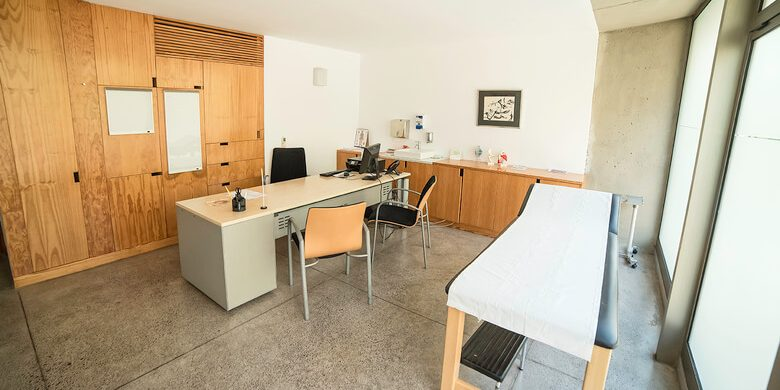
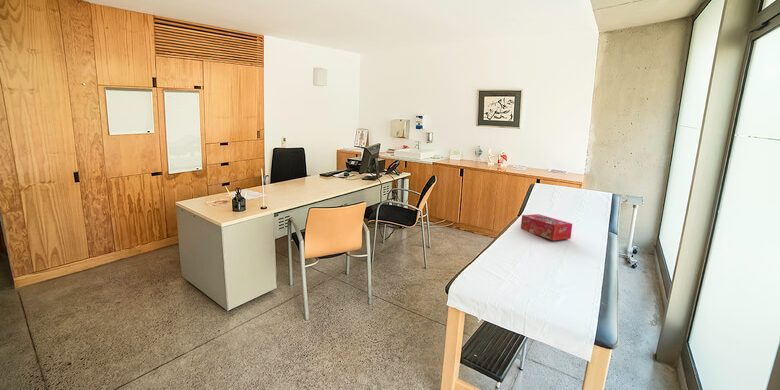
+ tissue box (545, 226)
